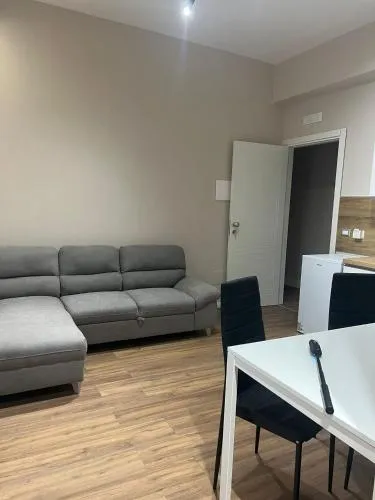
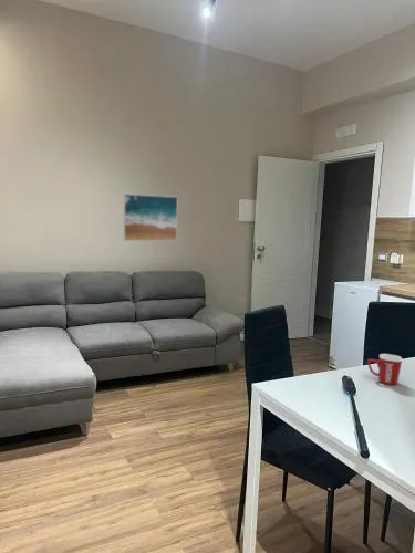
+ mug (383, 368)
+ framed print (151, 218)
